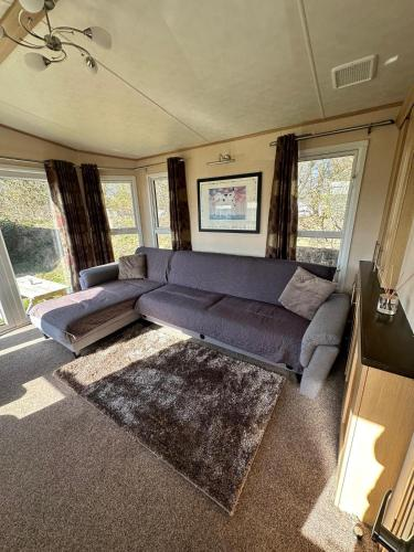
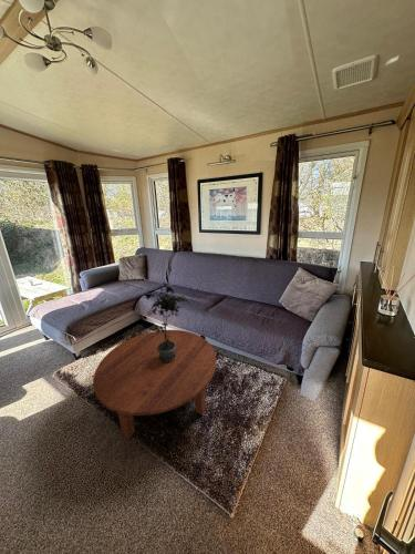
+ coffee table (159, 377)
+ potted plant (165, 324)
